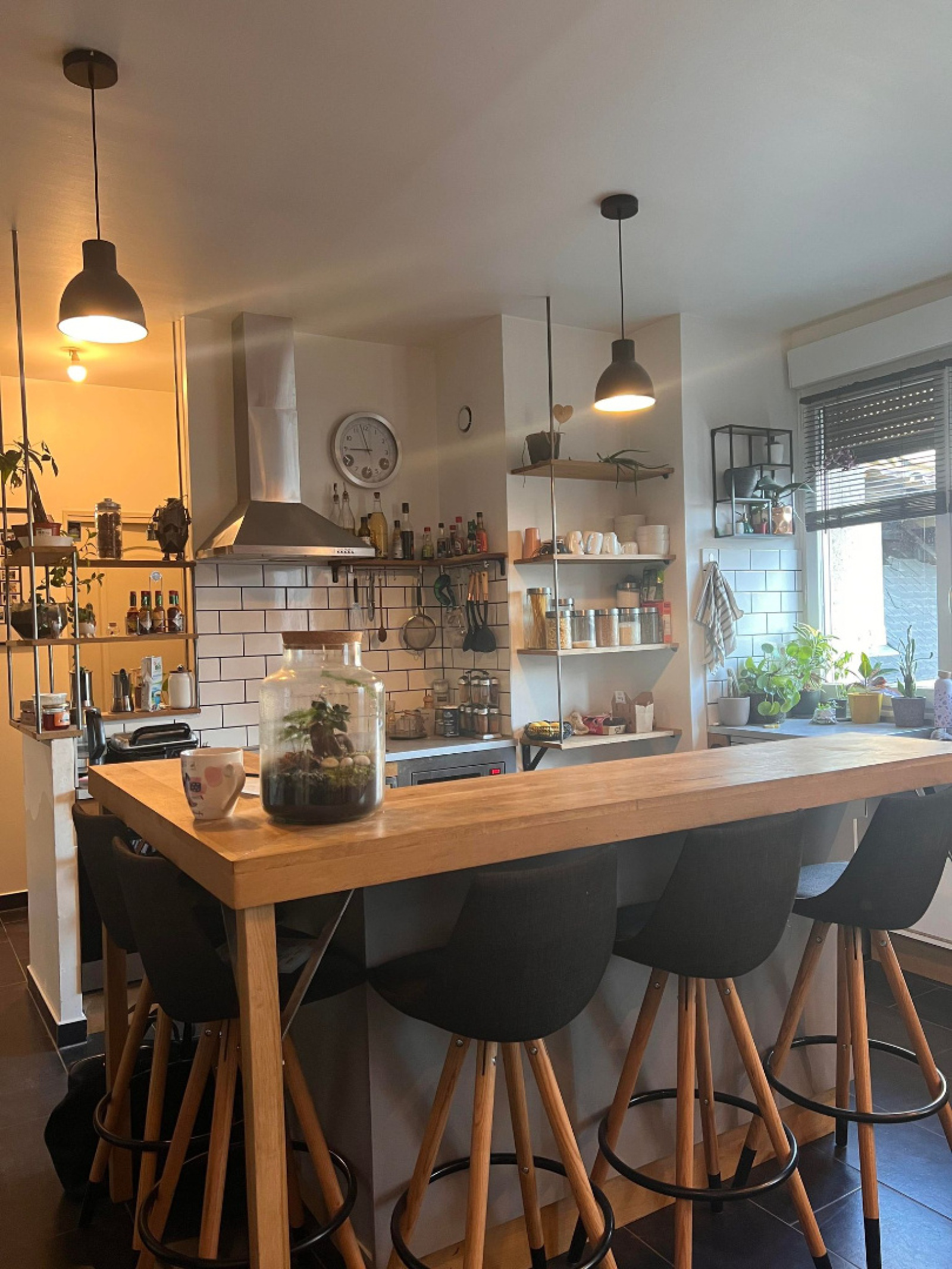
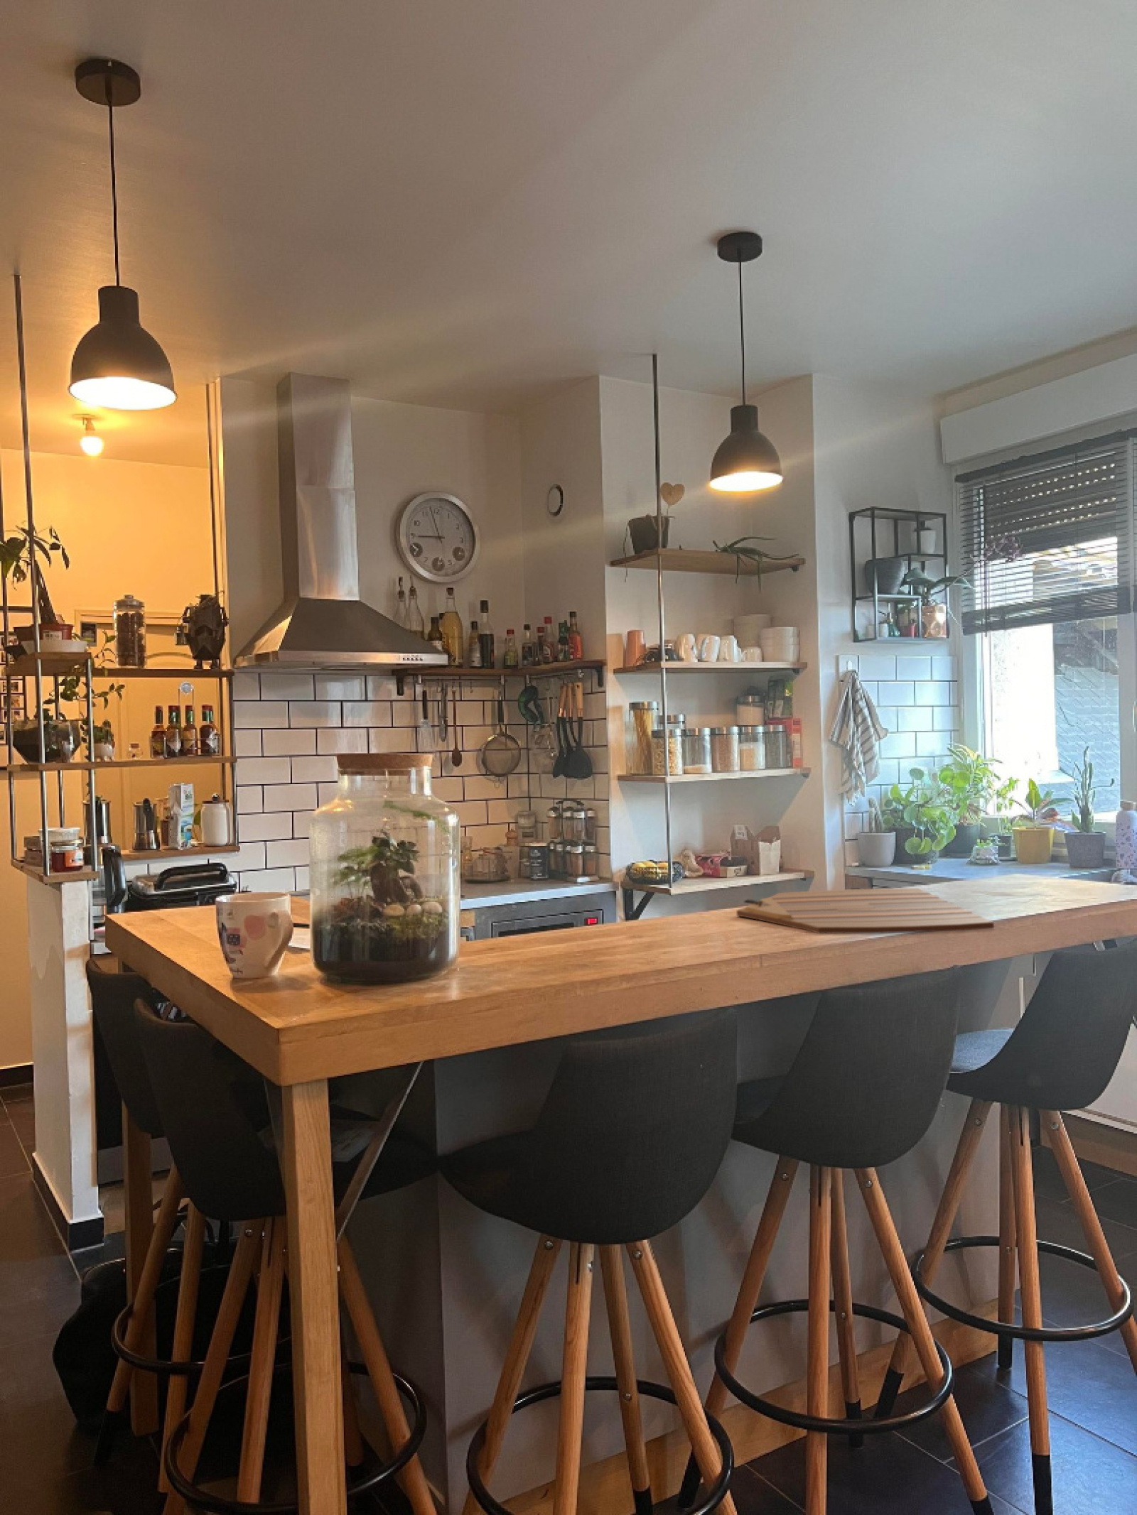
+ cutting board (844, 906)
